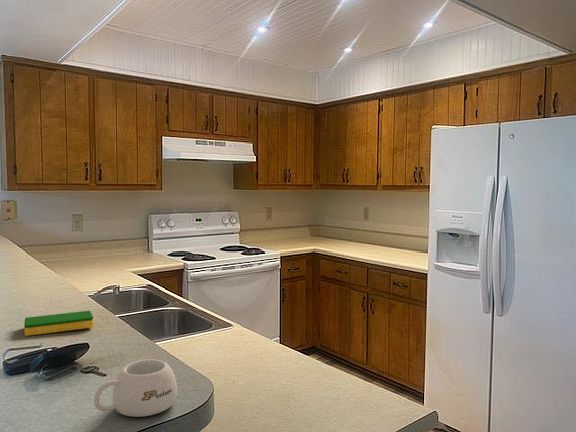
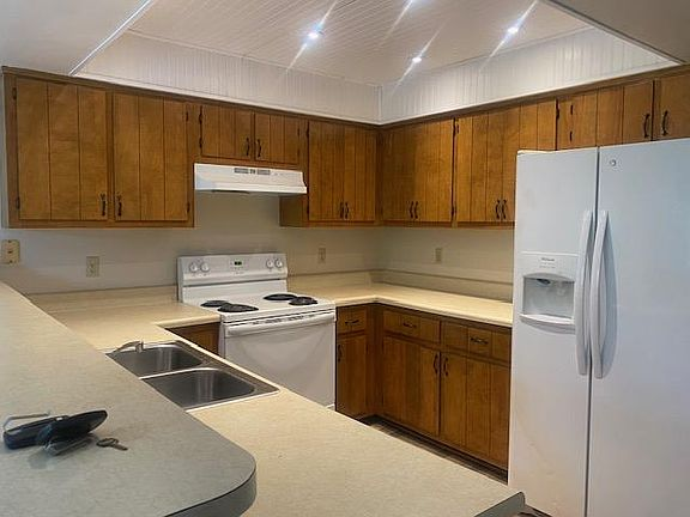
- dish sponge (59, 322)
- mug (136, 388)
